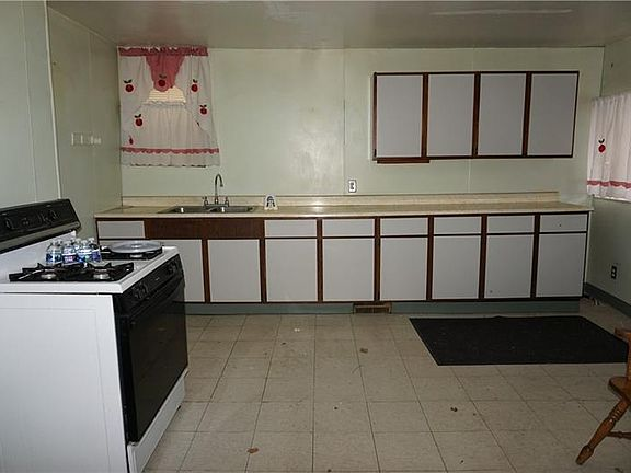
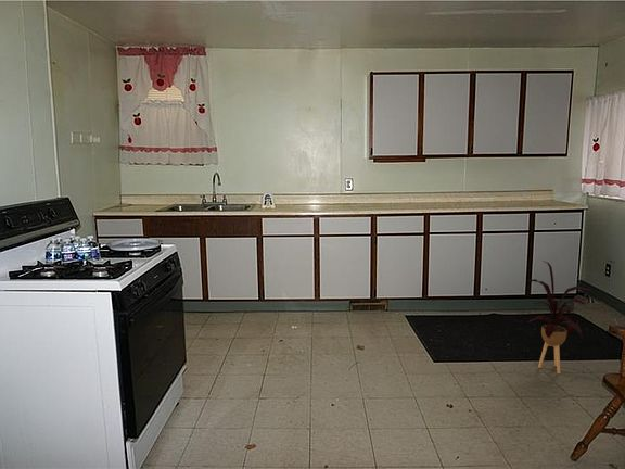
+ house plant (558, 315)
